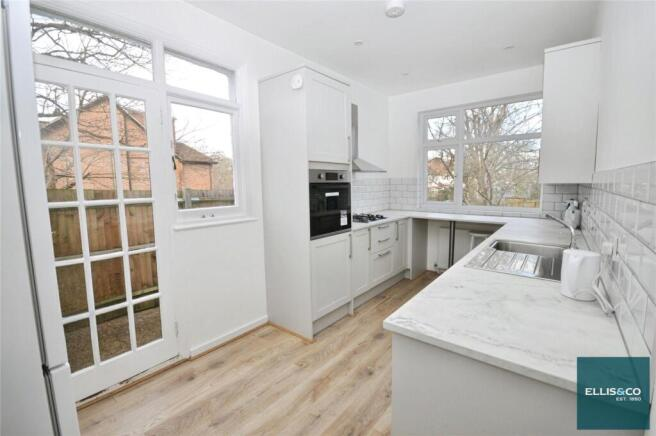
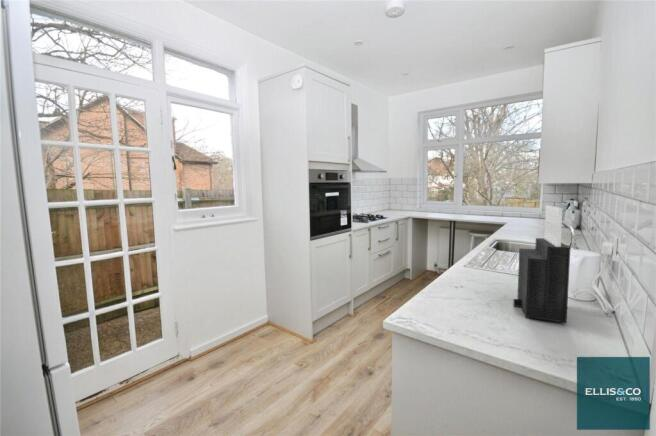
+ knife block (537, 259)
